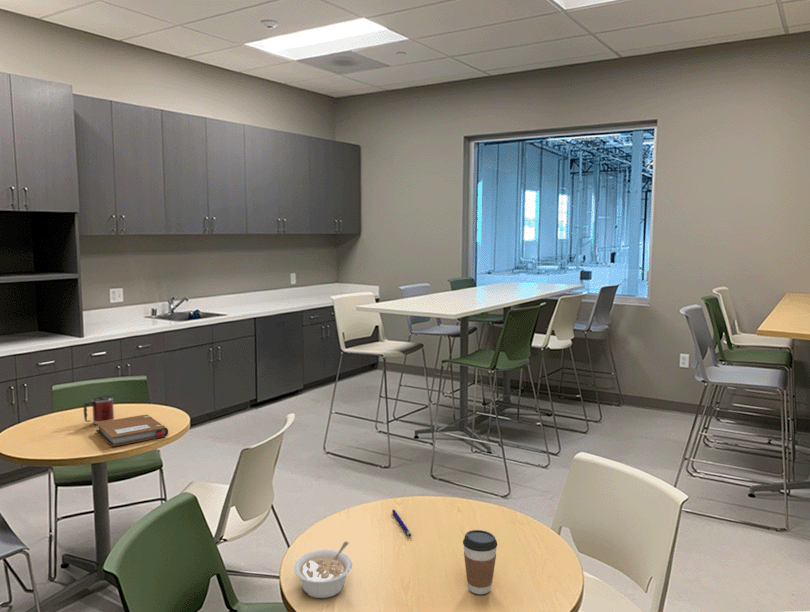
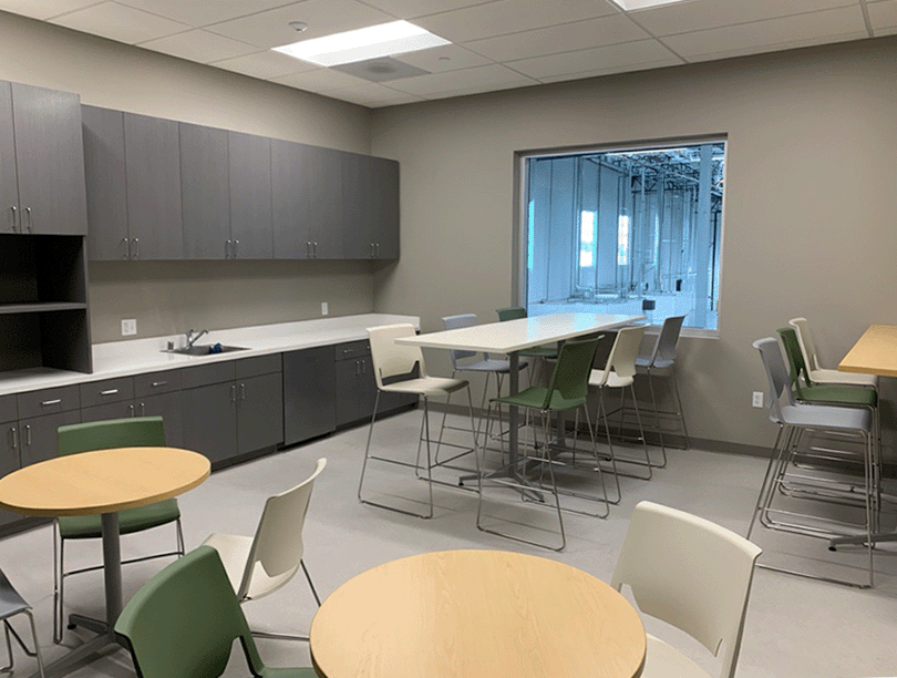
- pen (401, 522)
- notebook (132, 429)
- coffee cup (479, 562)
- legume (323, 572)
- mug (99, 410)
